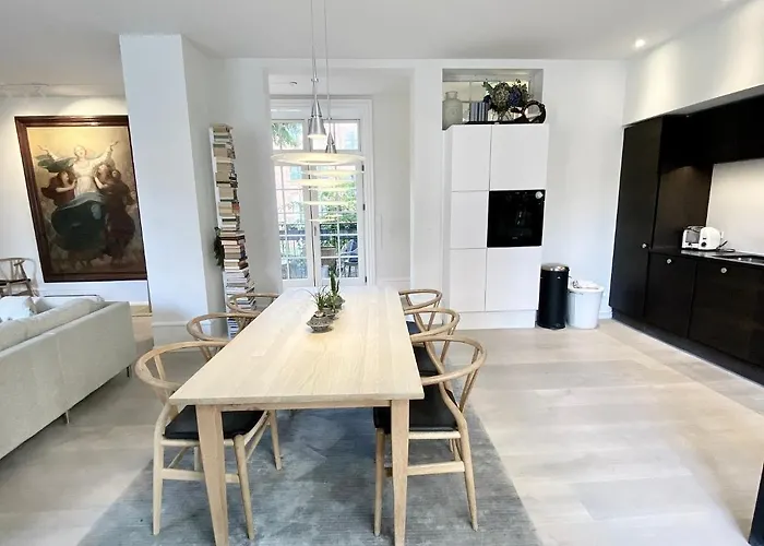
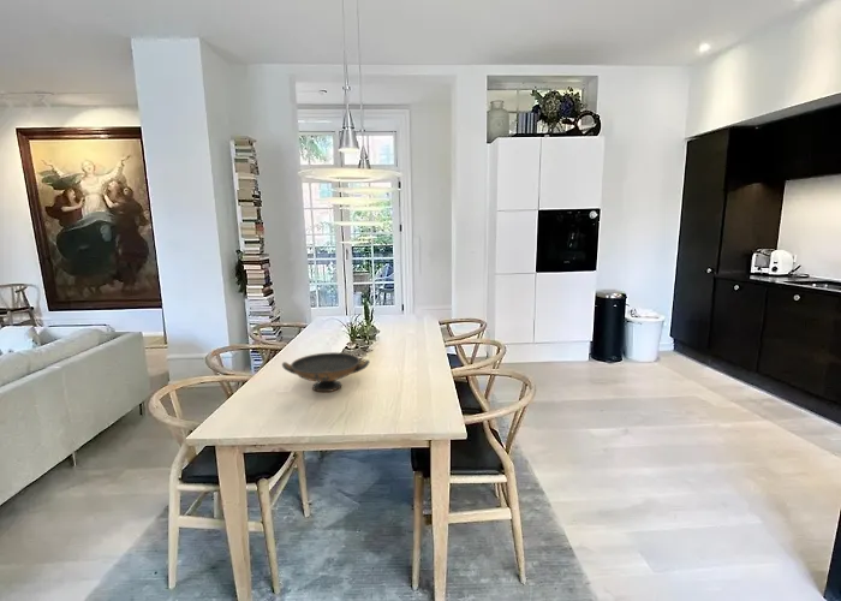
+ decorative bowl (326, 374)
